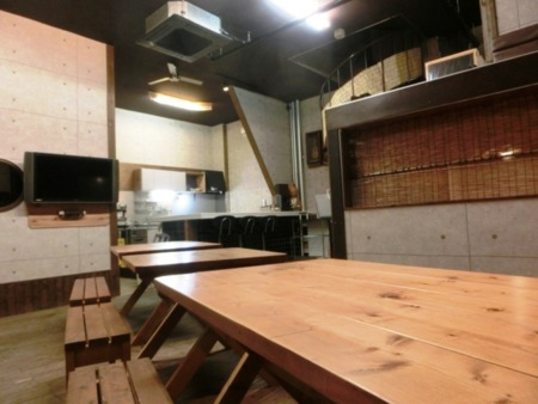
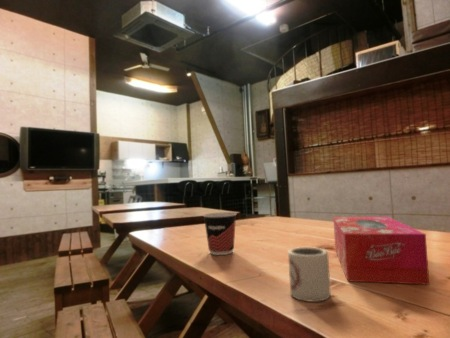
+ cup (306, 270)
+ cup (220, 233)
+ tissue box (371, 243)
